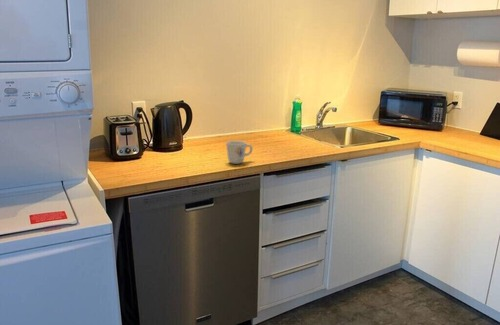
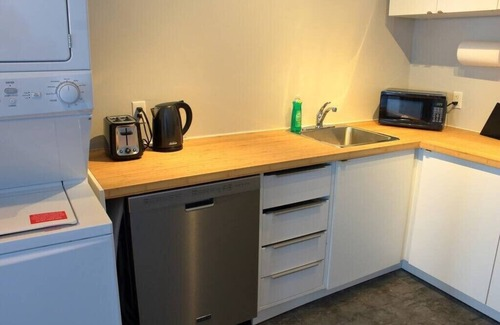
- mug (239, 152)
